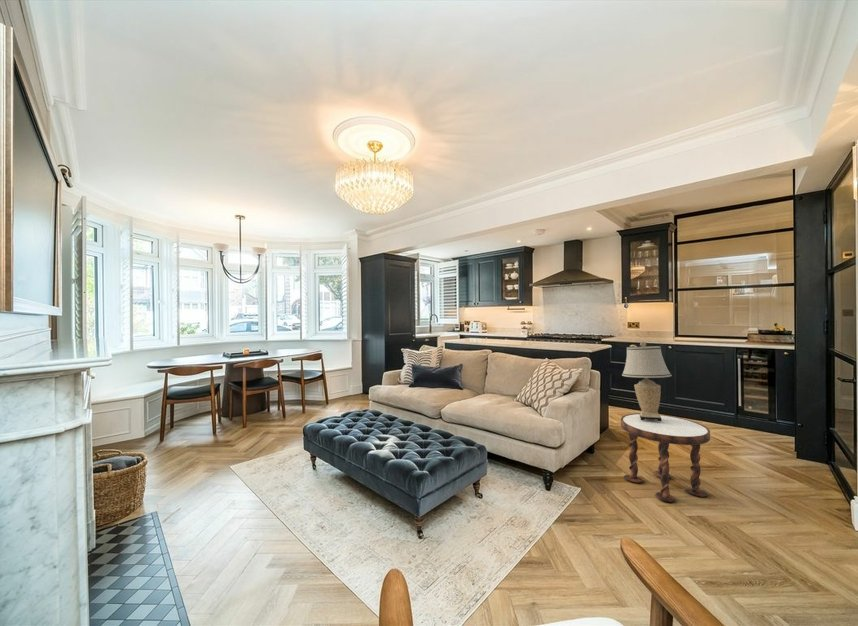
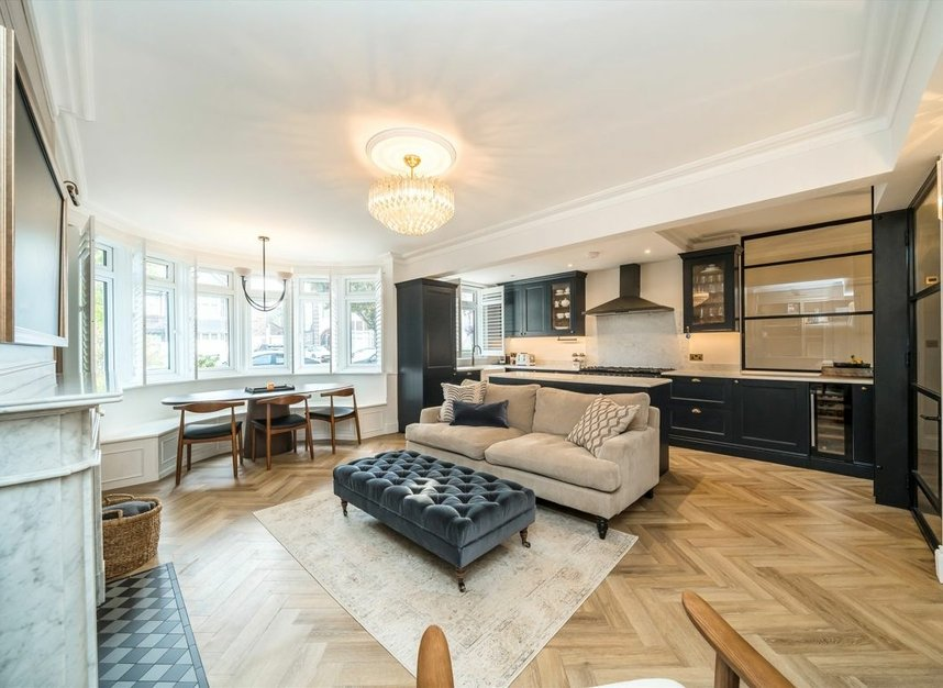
- table lamp (649, 380)
- side table (663, 455)
